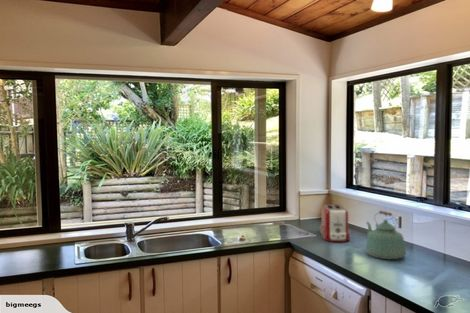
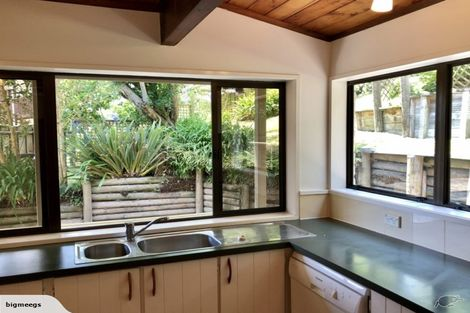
- kettle (382, 232)
- toaster (334, 221)
